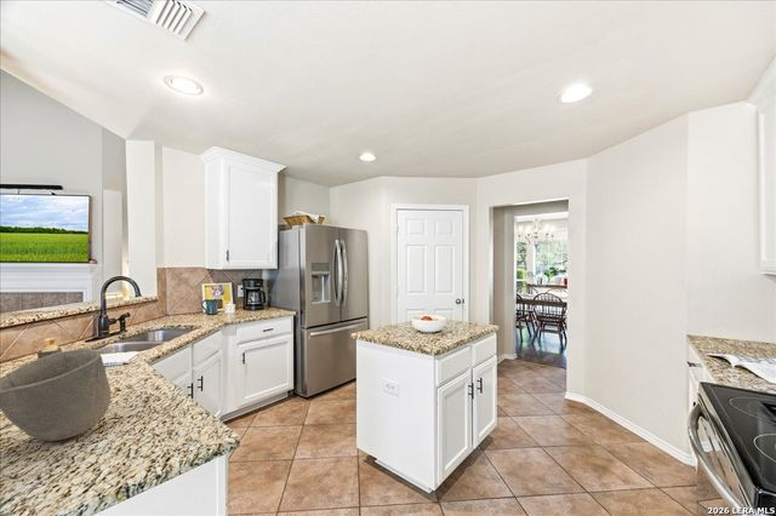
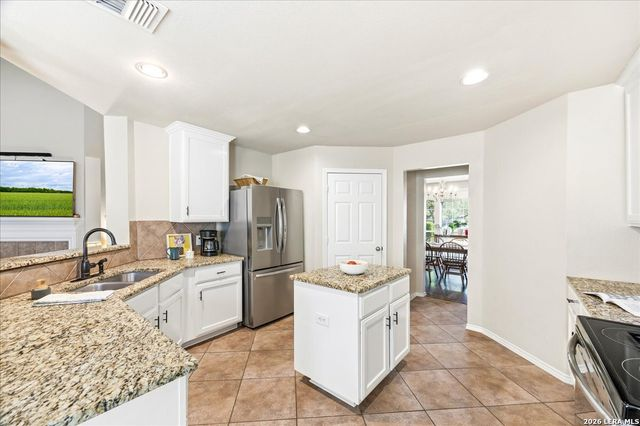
- bowl (55, 397)
